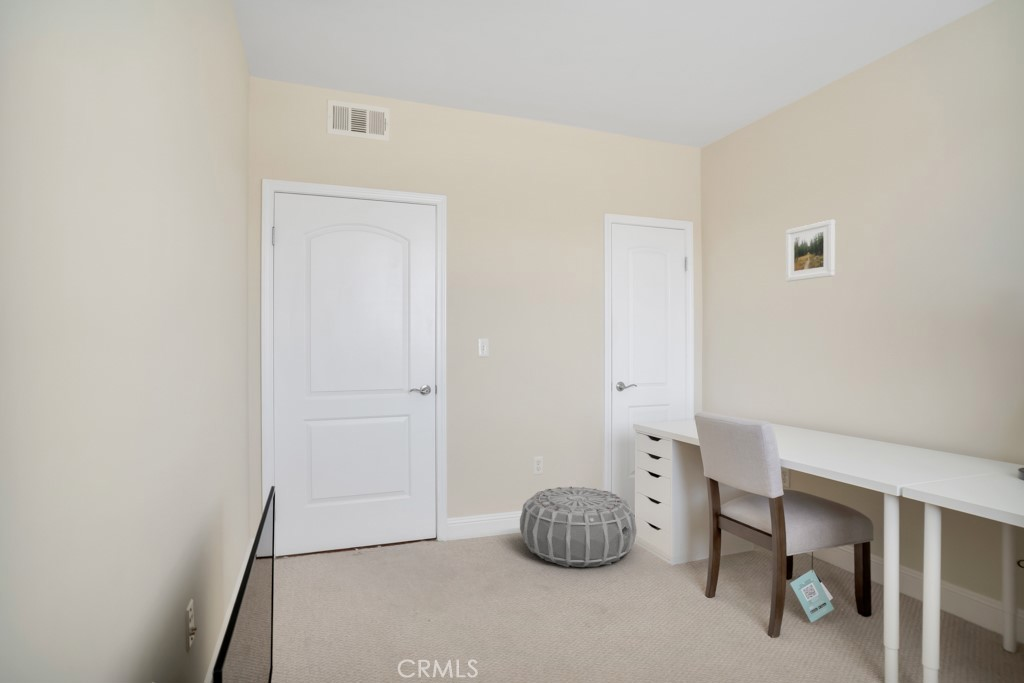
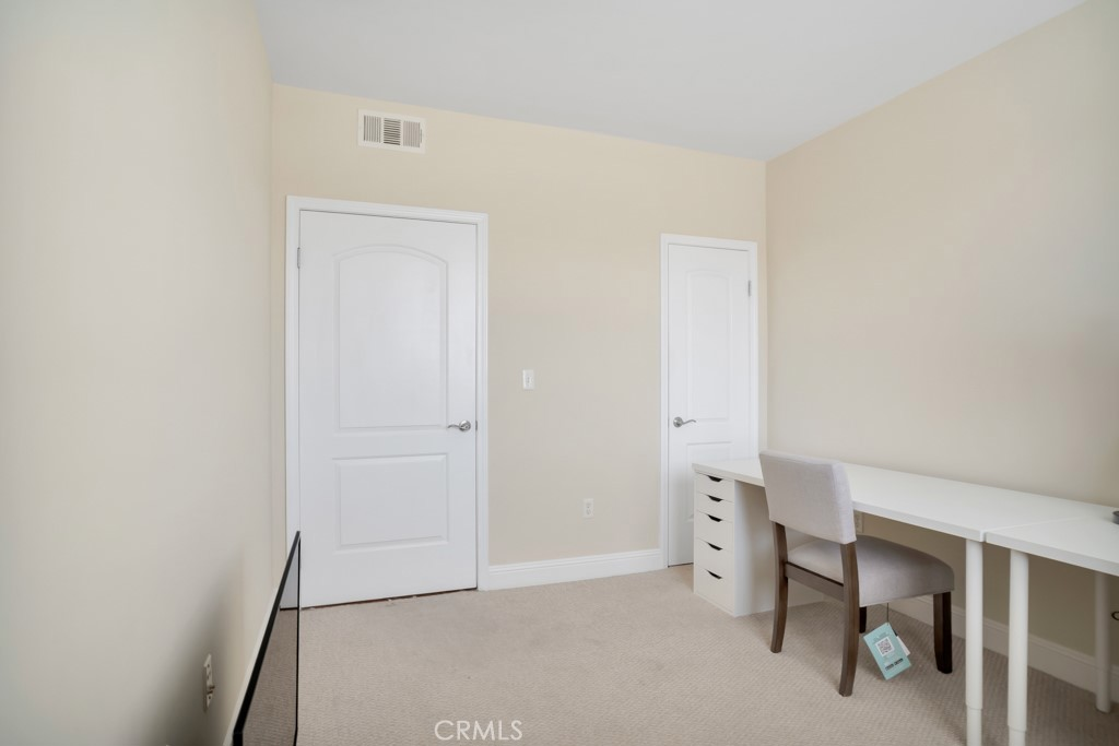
- air purifier (577, 522)
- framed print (809, 252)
